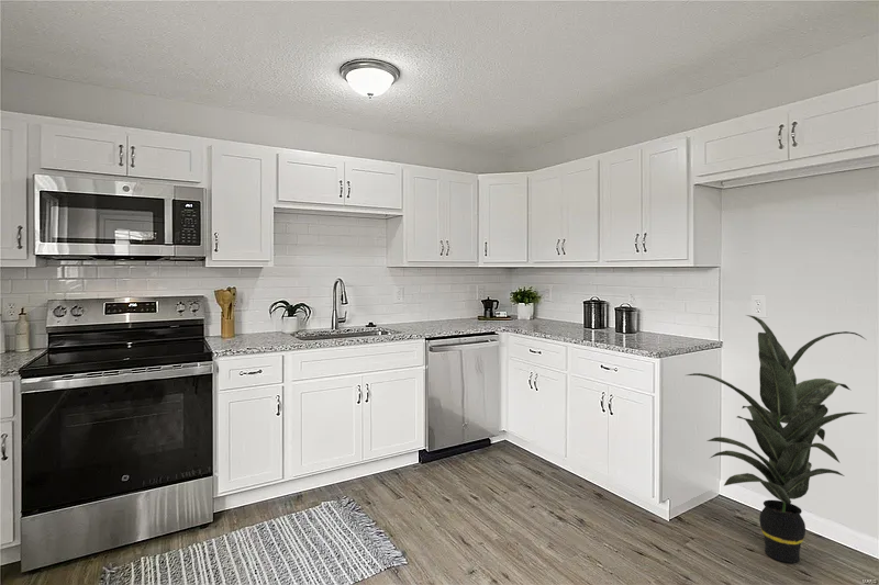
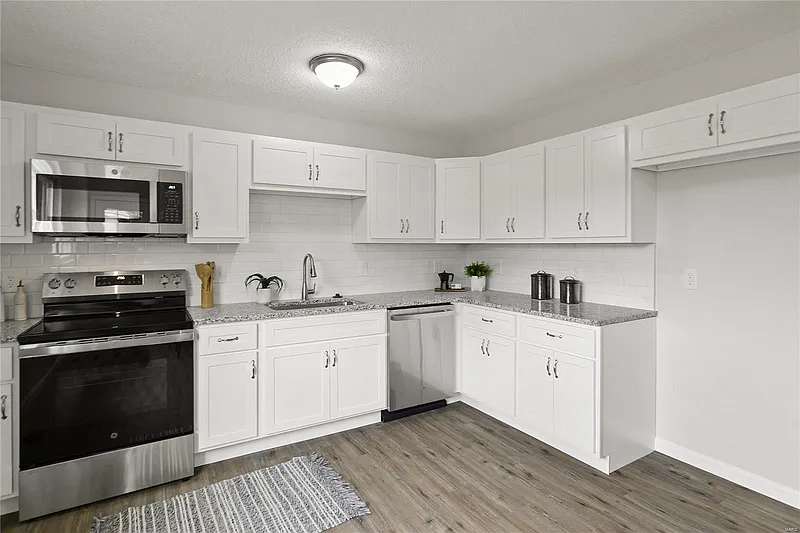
- indoor plant (776, 432)
